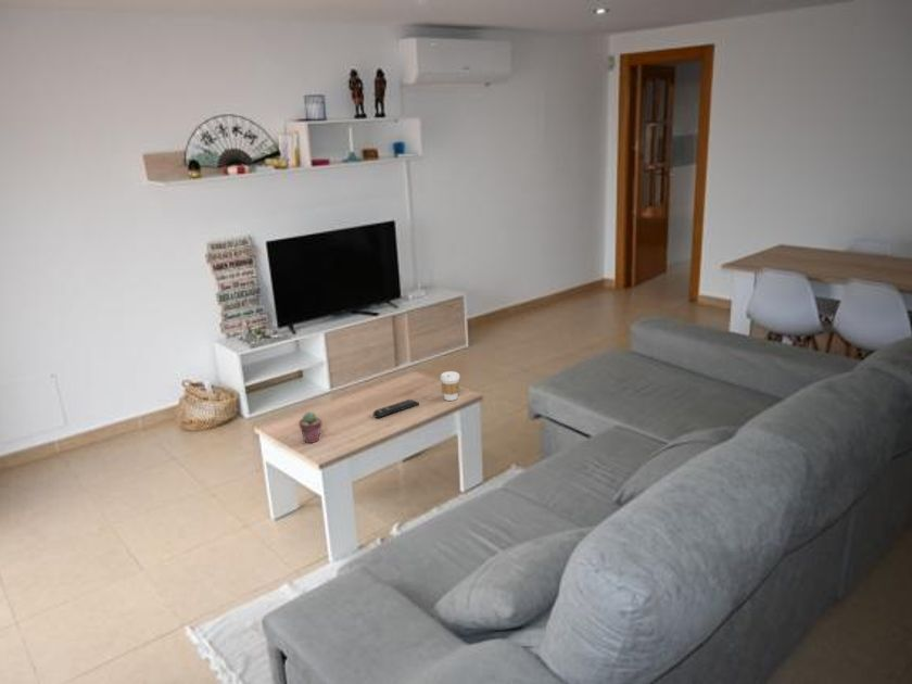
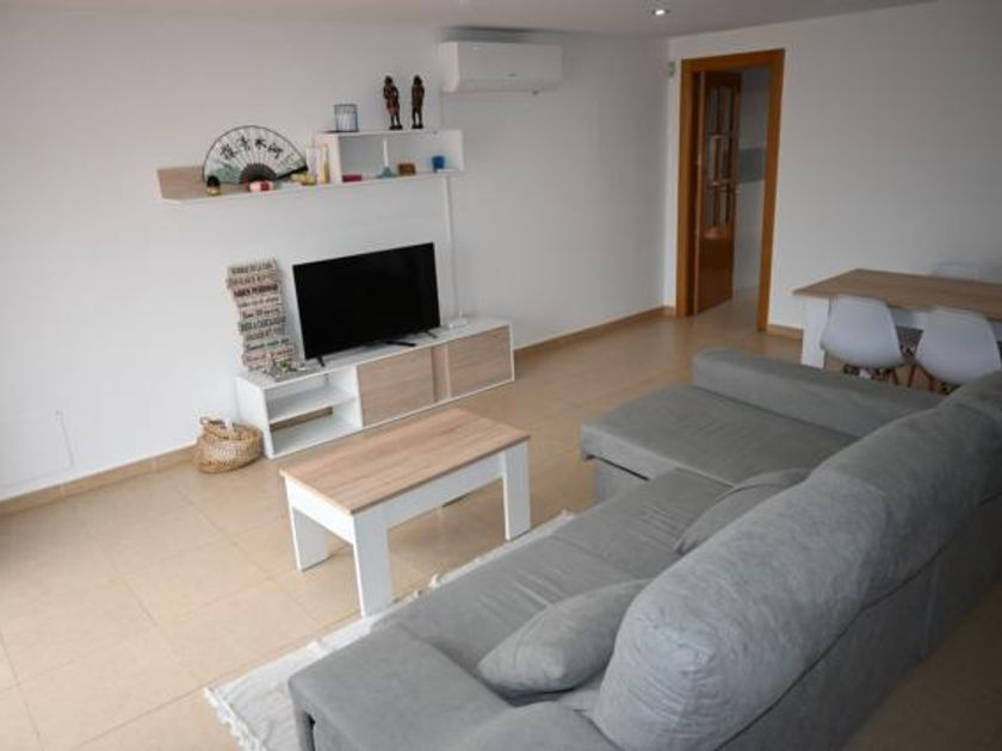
- potted succulent (311, 426)
- remote control (396, 407)
- coffee cup (449, 385)
